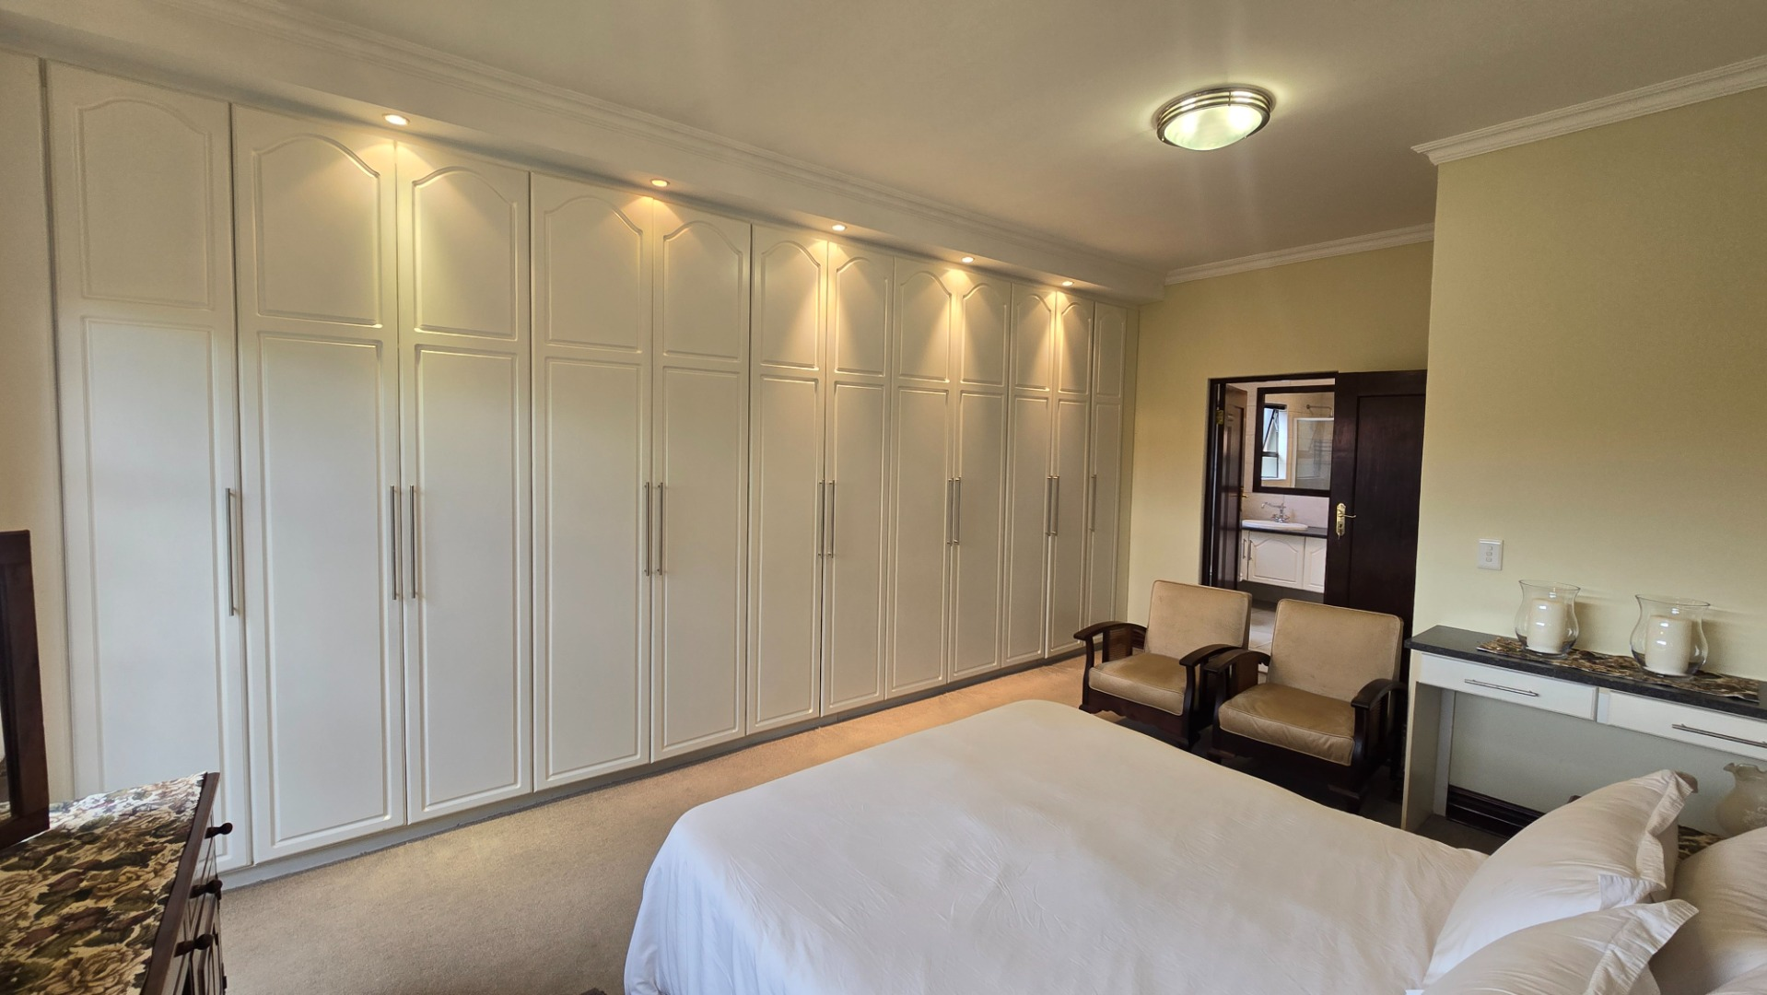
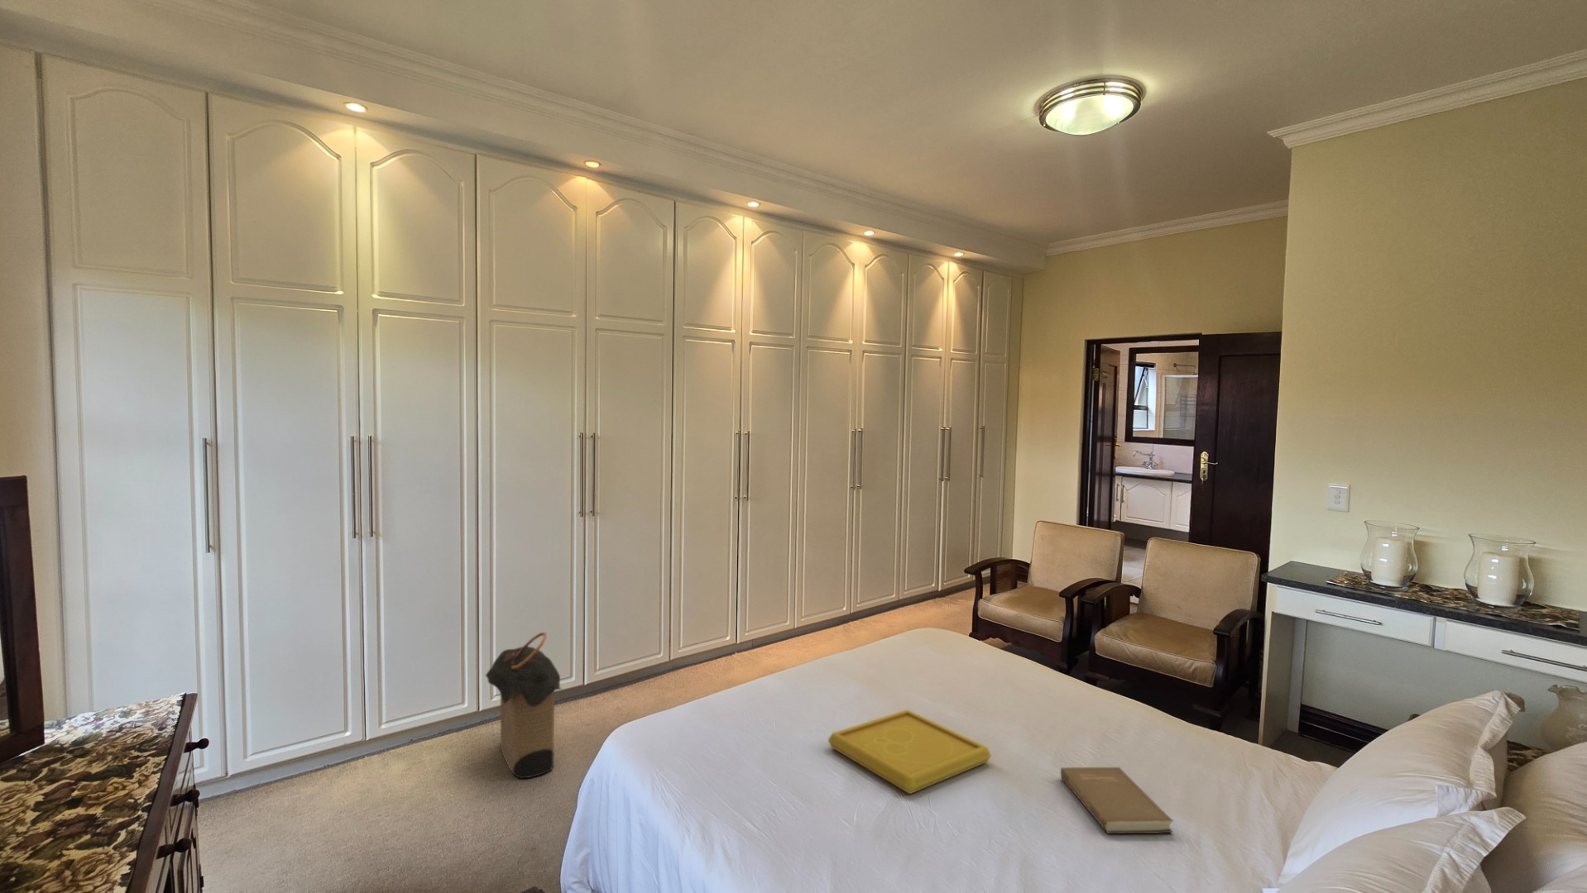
+ laundry hamper (523, 694)
+ book (1112, 798)
+ serving tray (908, 747)
